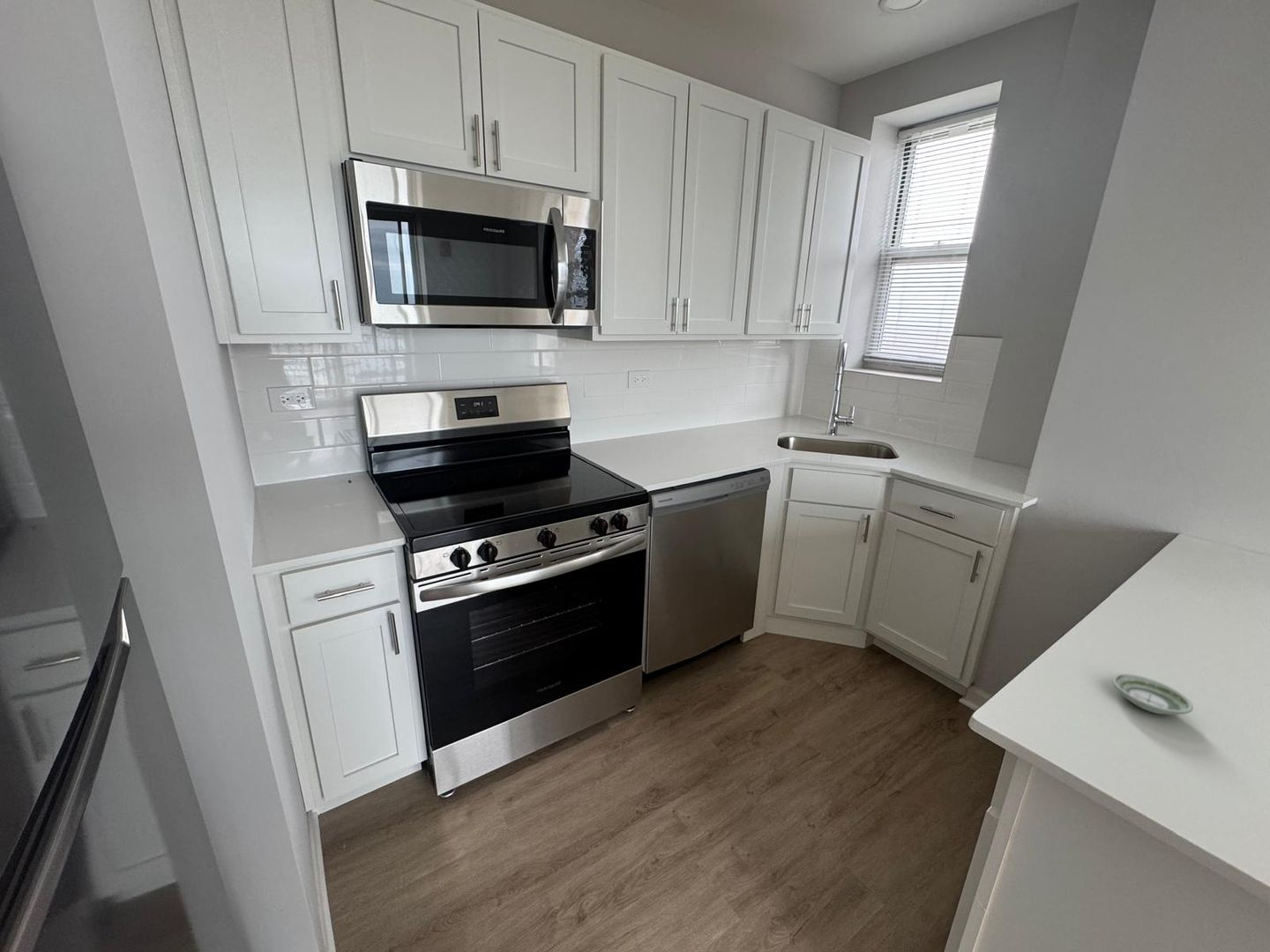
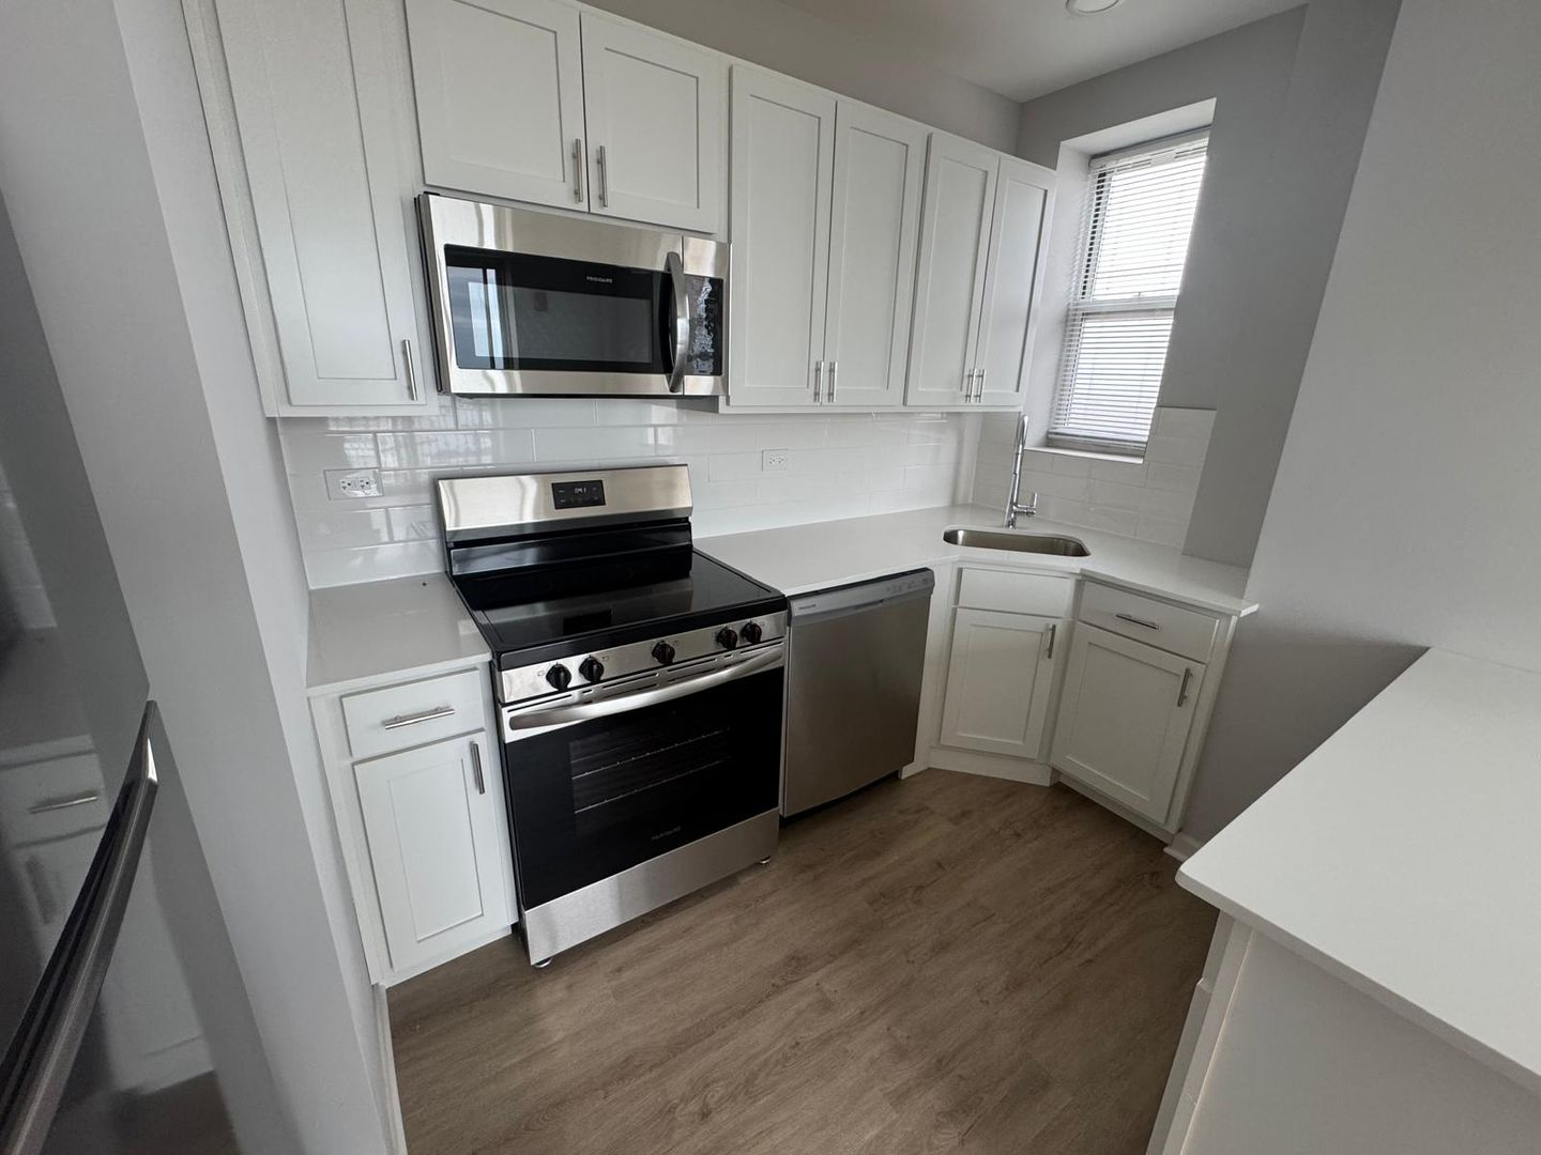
- saucer (1149, 697)
